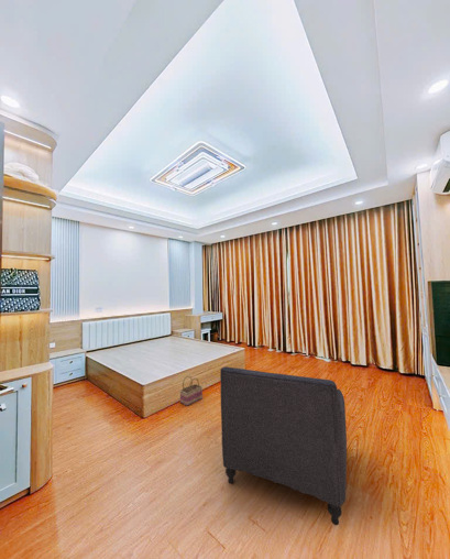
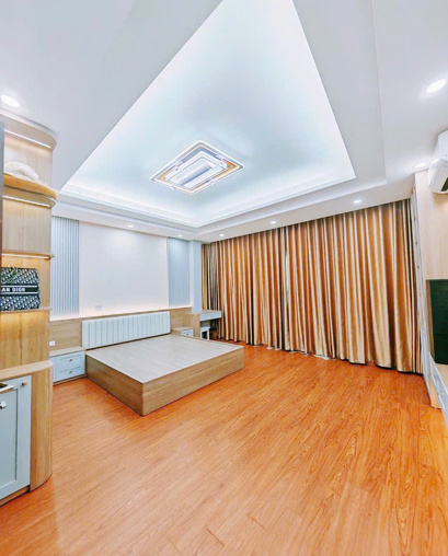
- basket (190, 388)
- armchair (287, 410)
